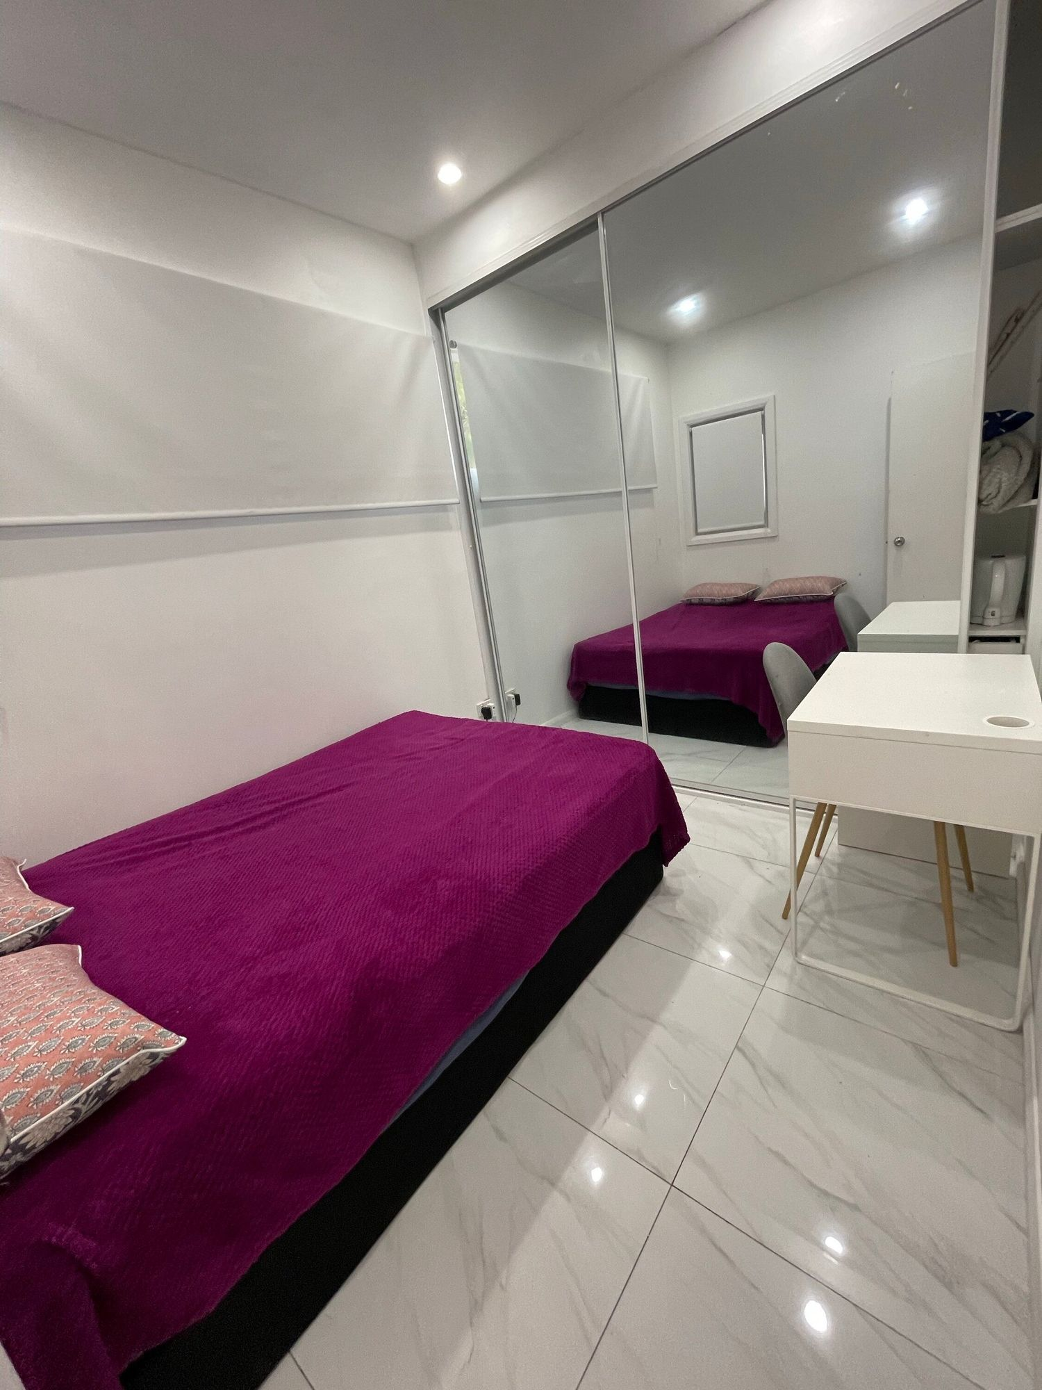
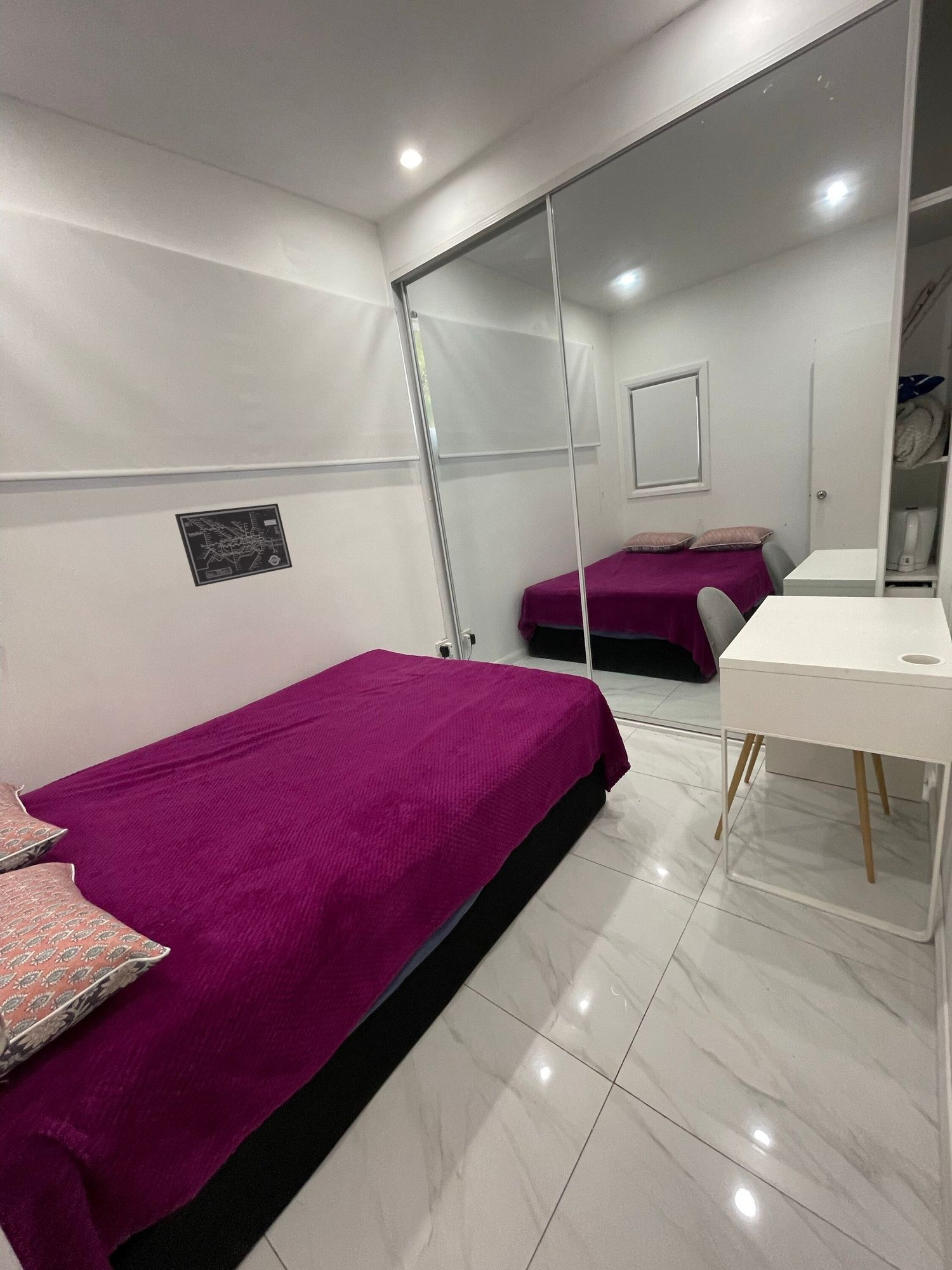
+ wall art (238, 543)
